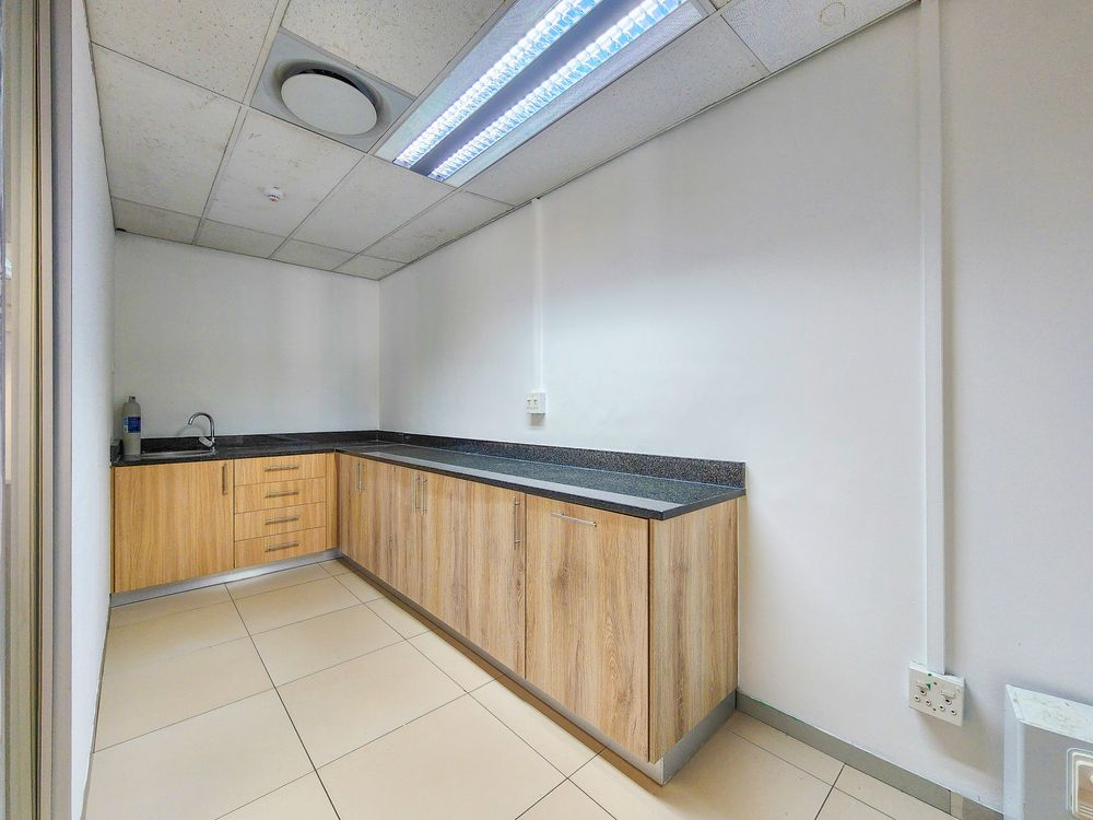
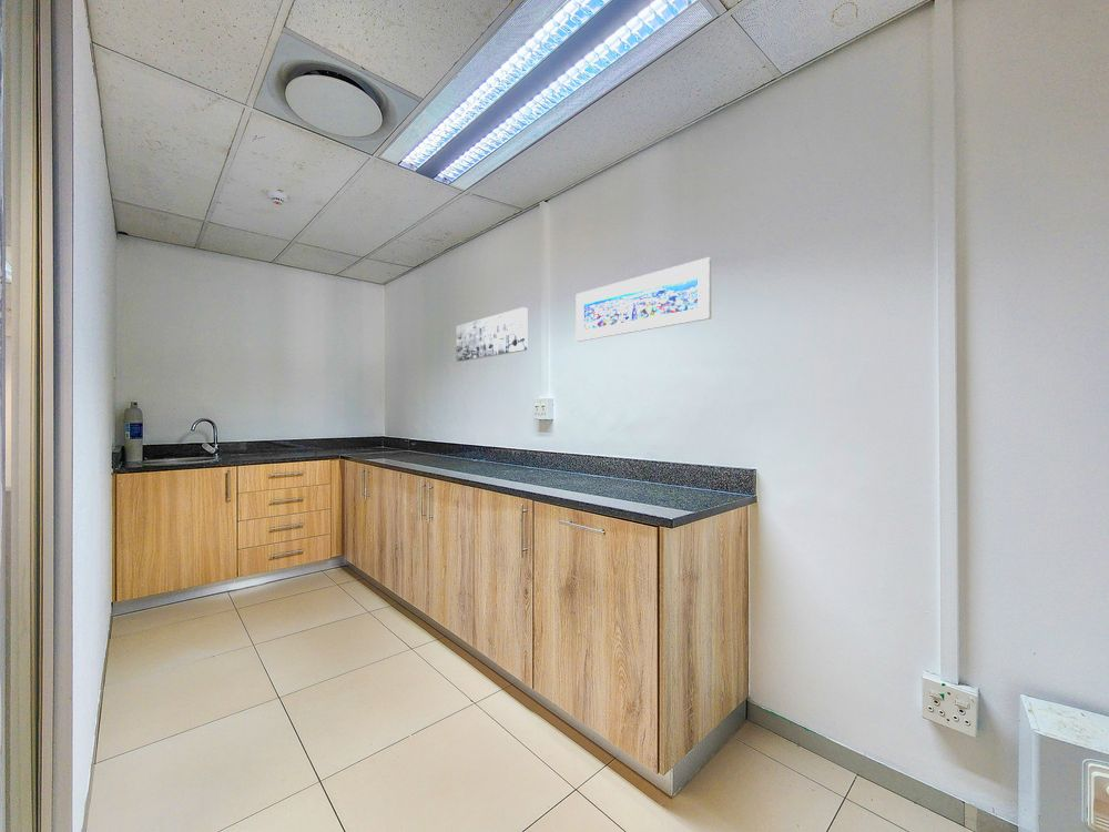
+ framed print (634, 304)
+ wall art (488, 336)
